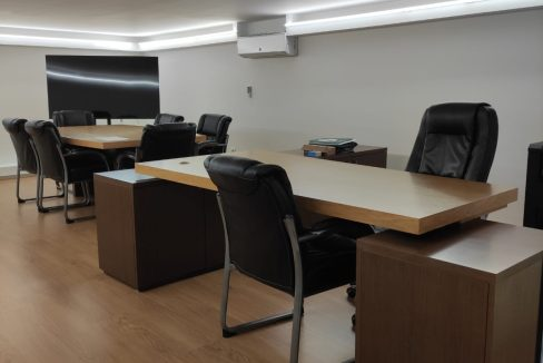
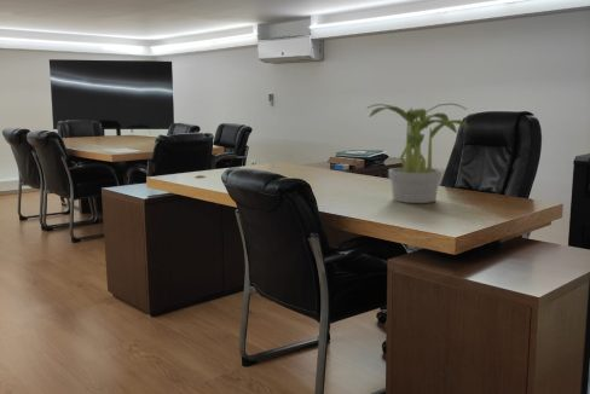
+ potted plant (416, 151)
